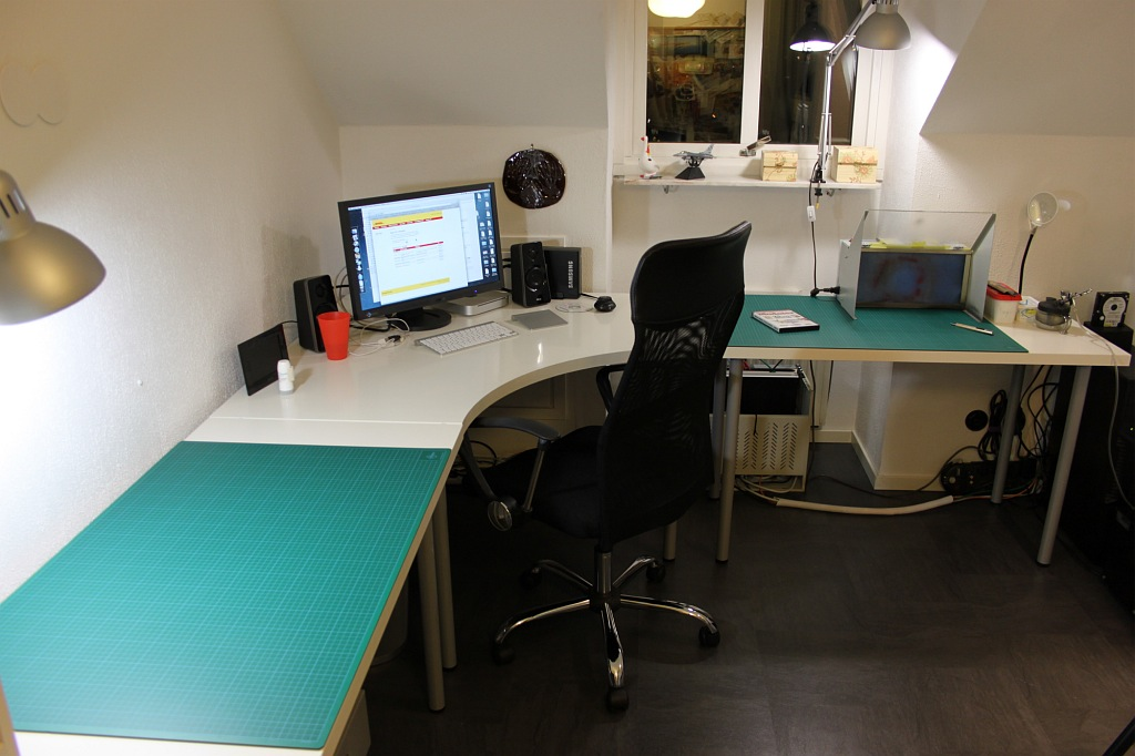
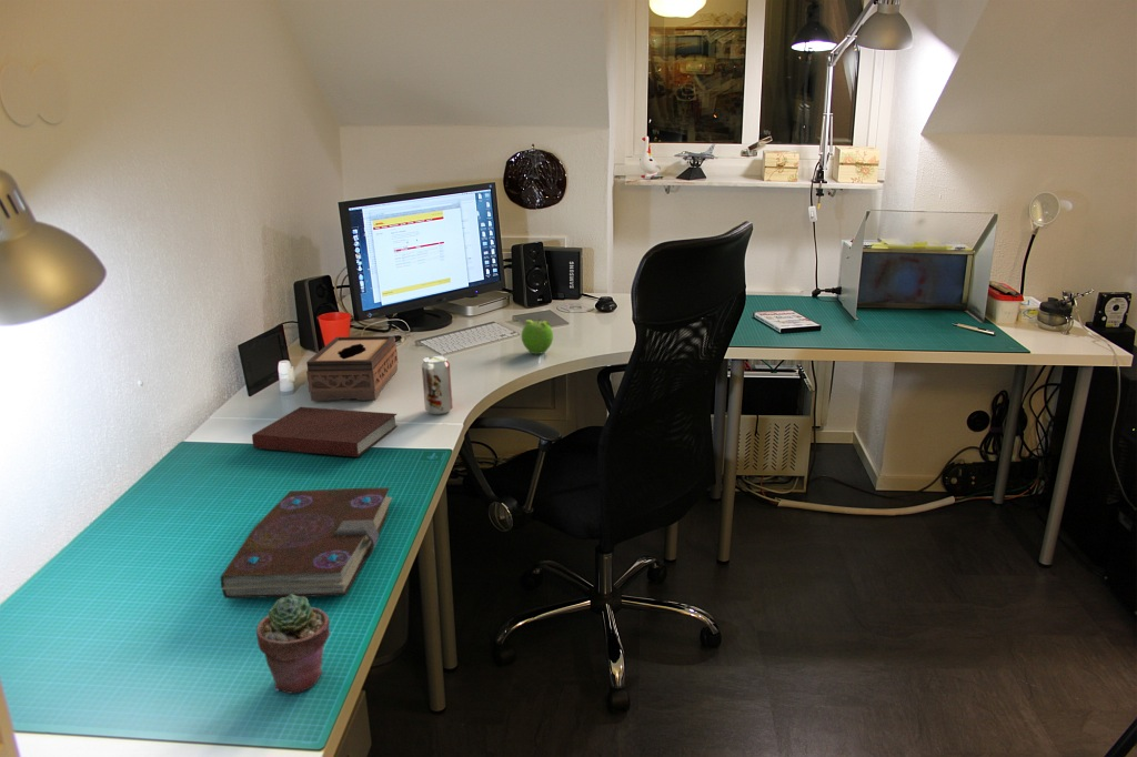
+ beverage can (436, 385)
+ book (314, 535)
+ fruit (536, 335)
+ potted succulent (294, 639)
+ notebook (326, 430)
+ tissue box (354, 366)
